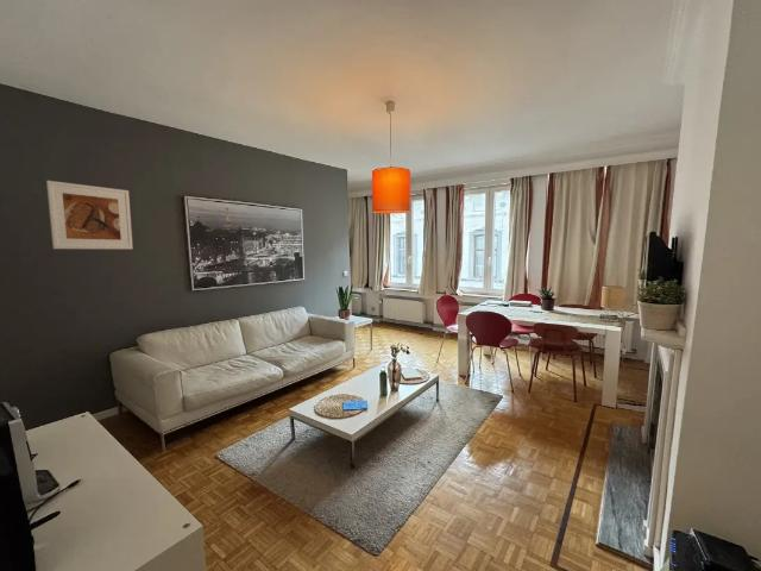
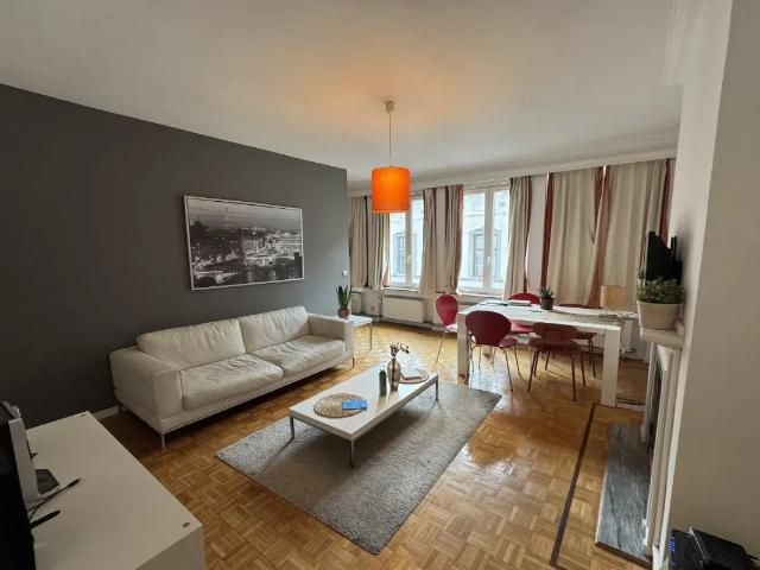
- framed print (93, 218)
